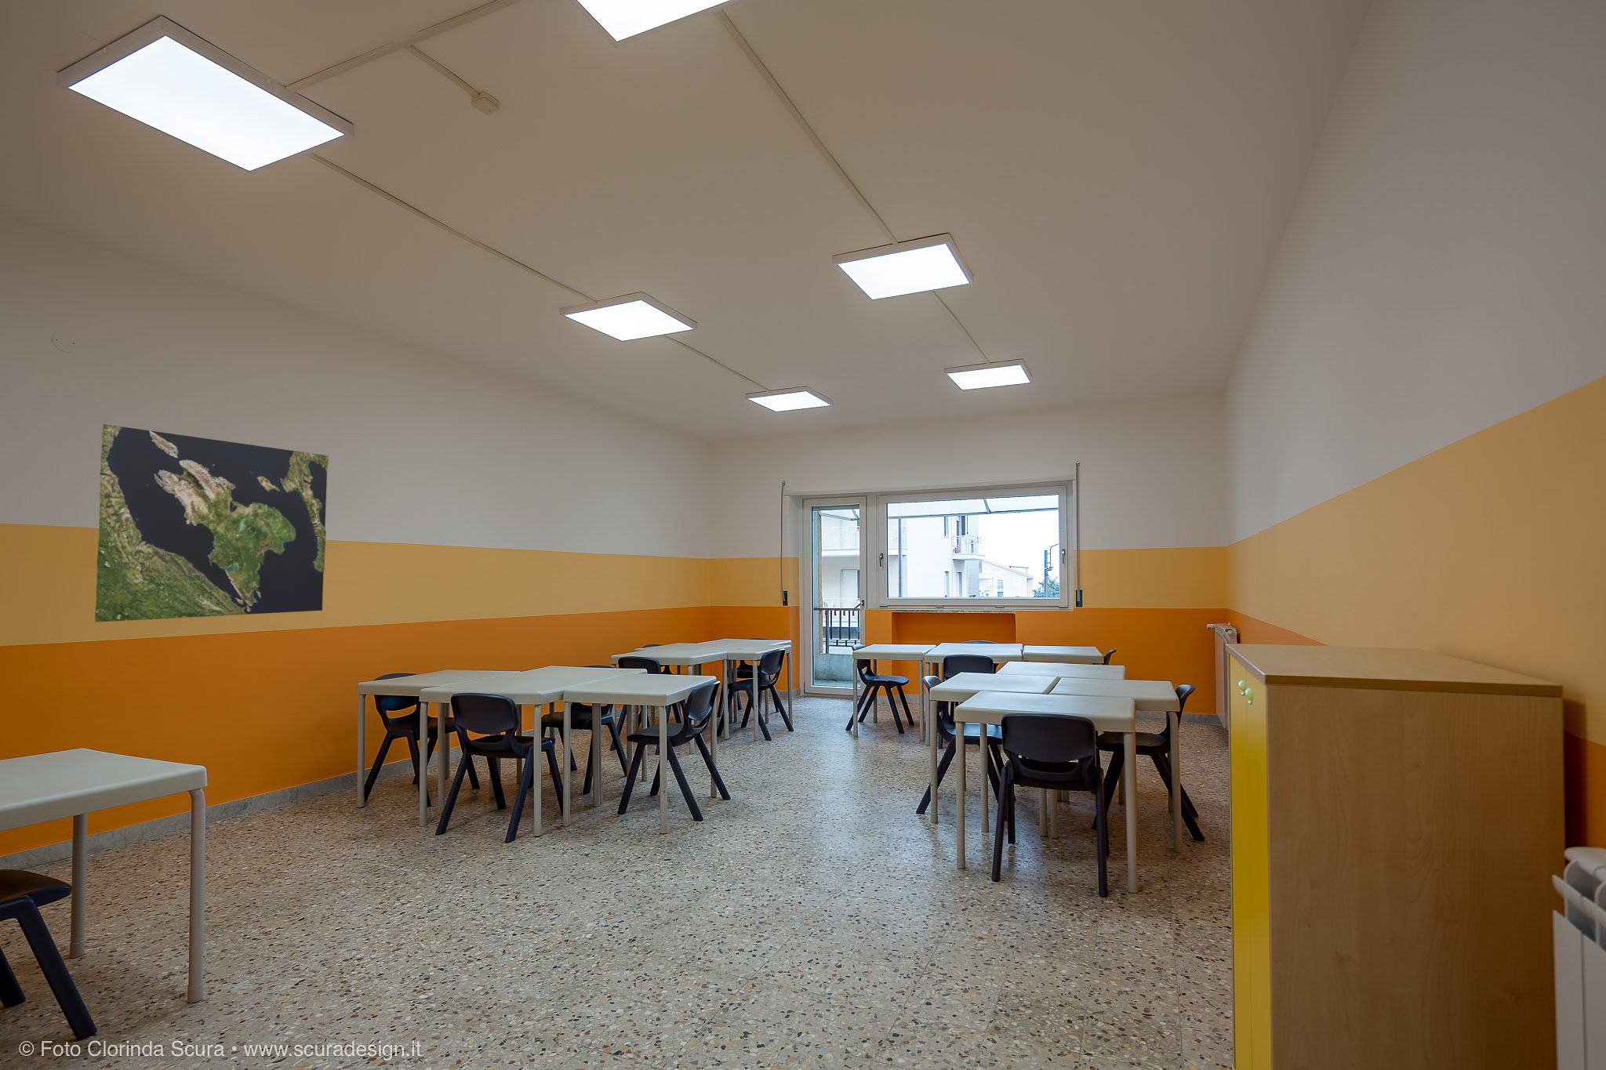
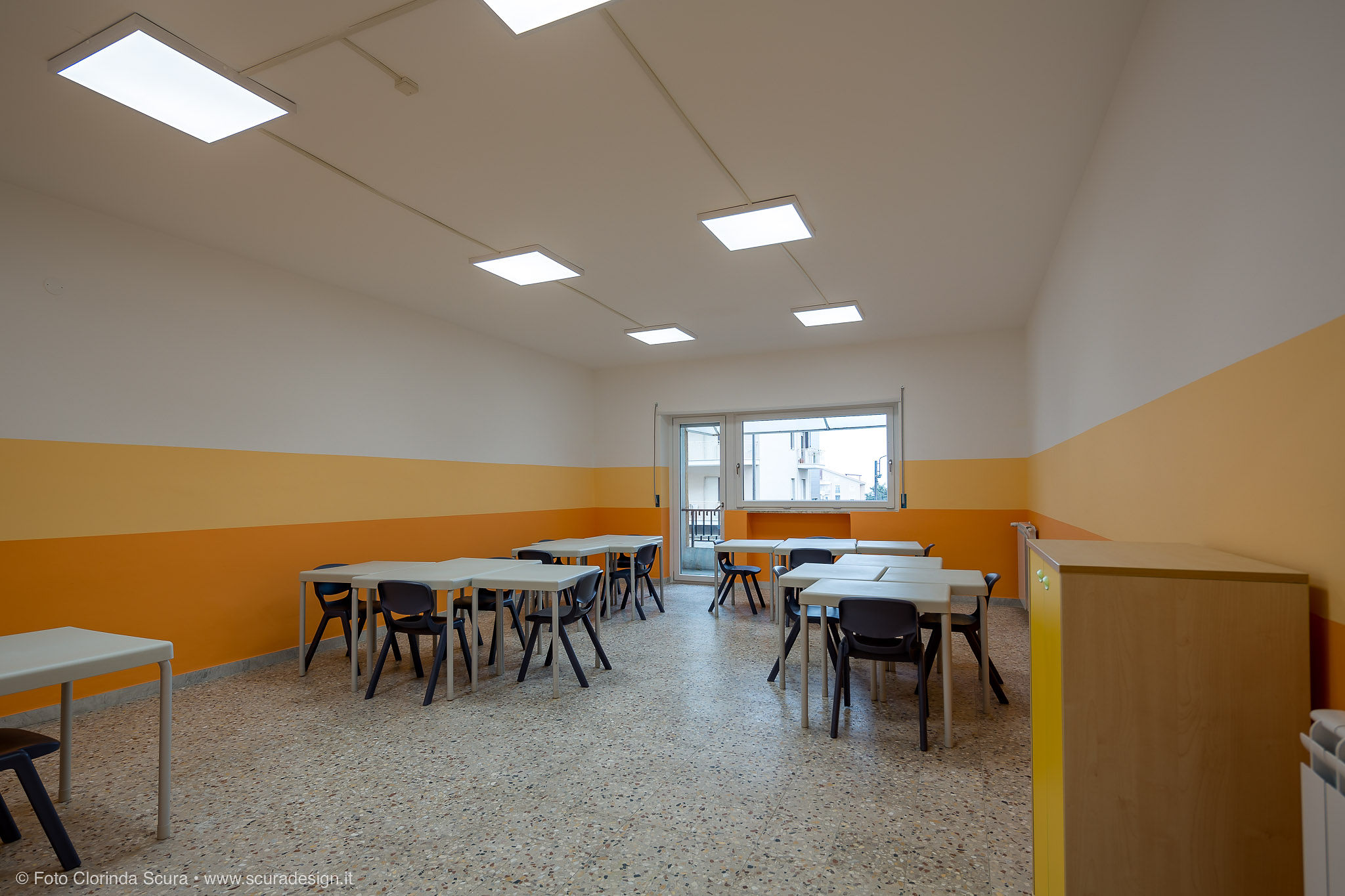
- world map (226, 528)
